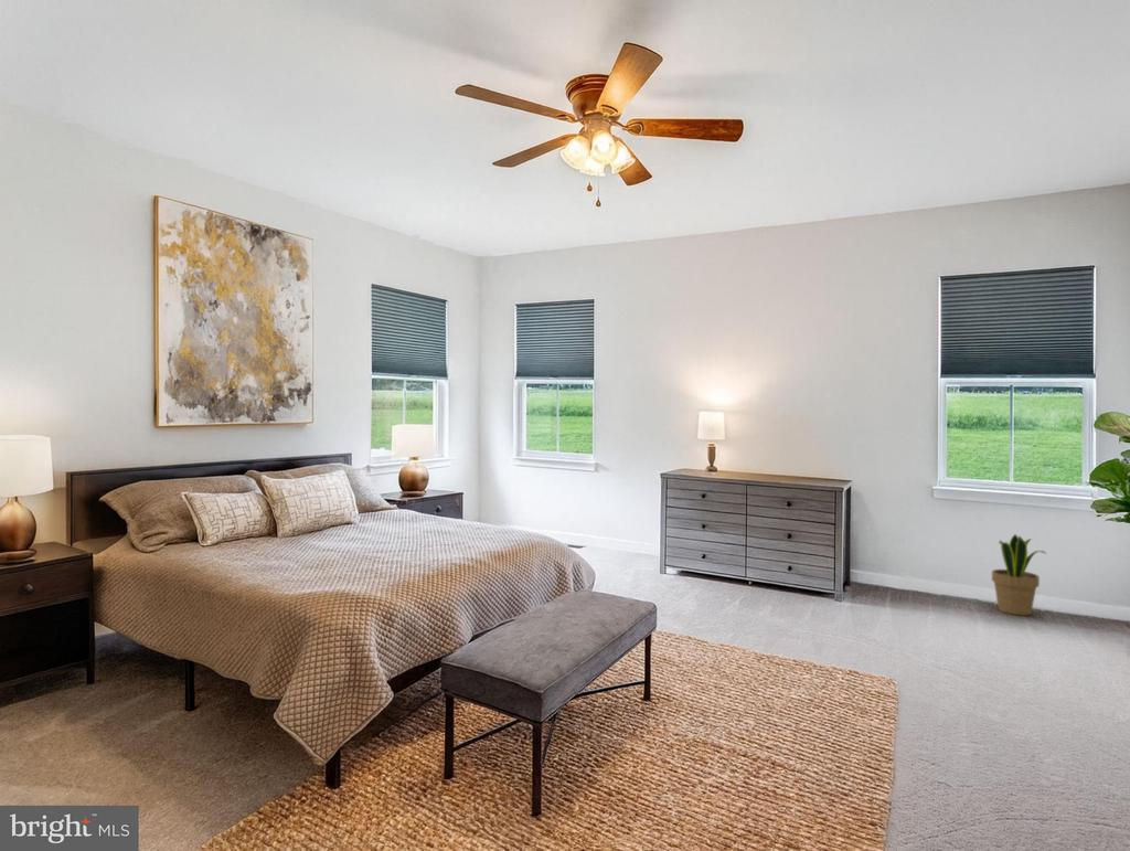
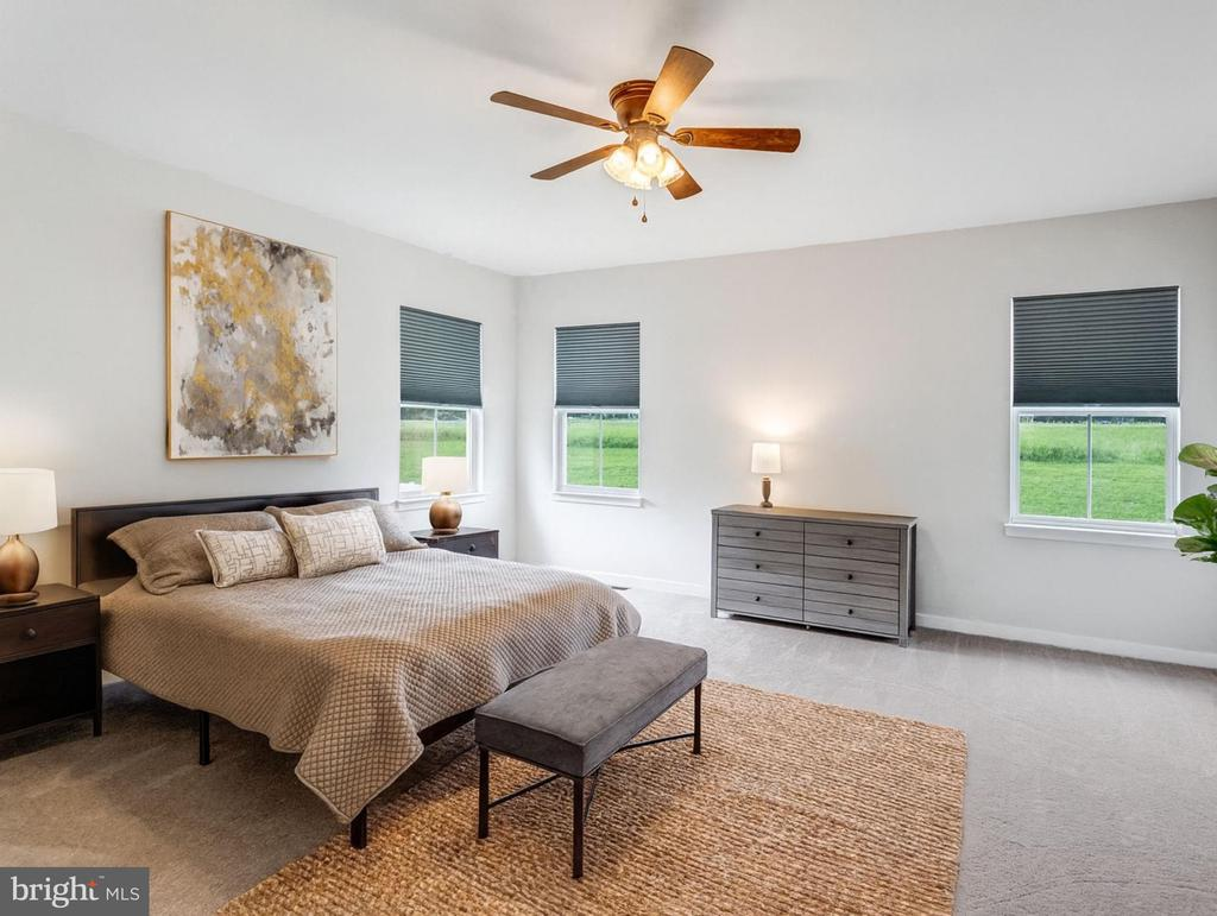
- potted plant (1017, 573)
